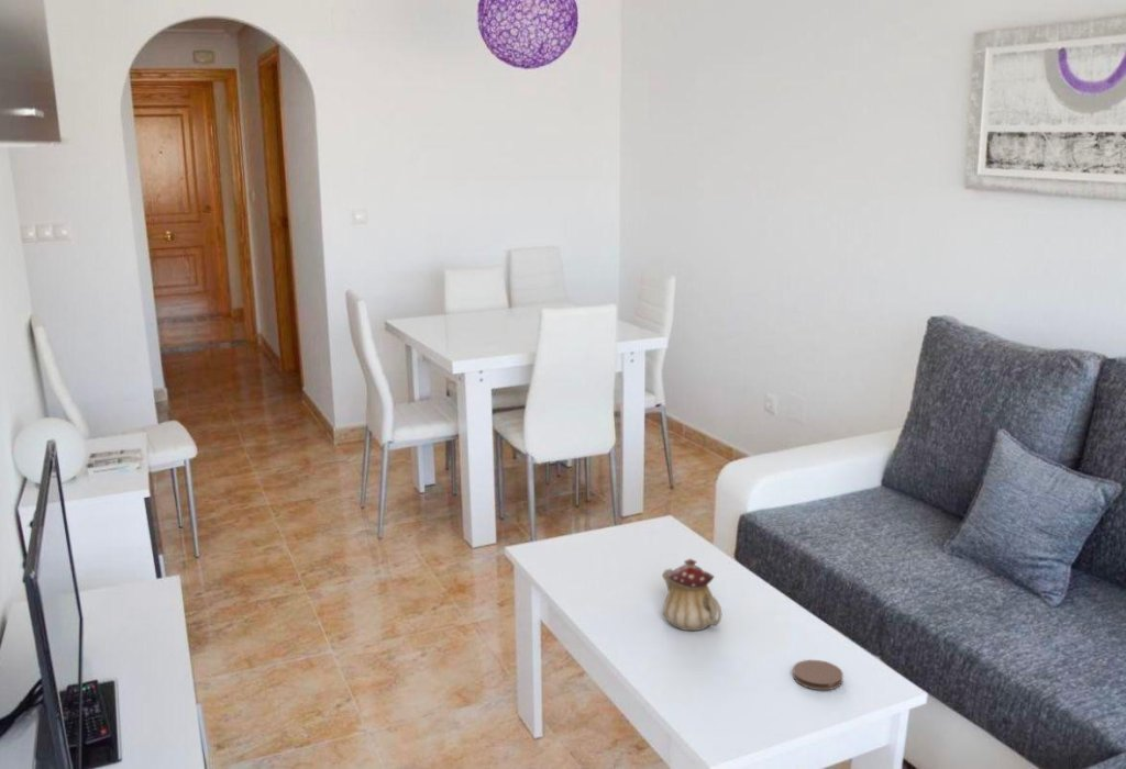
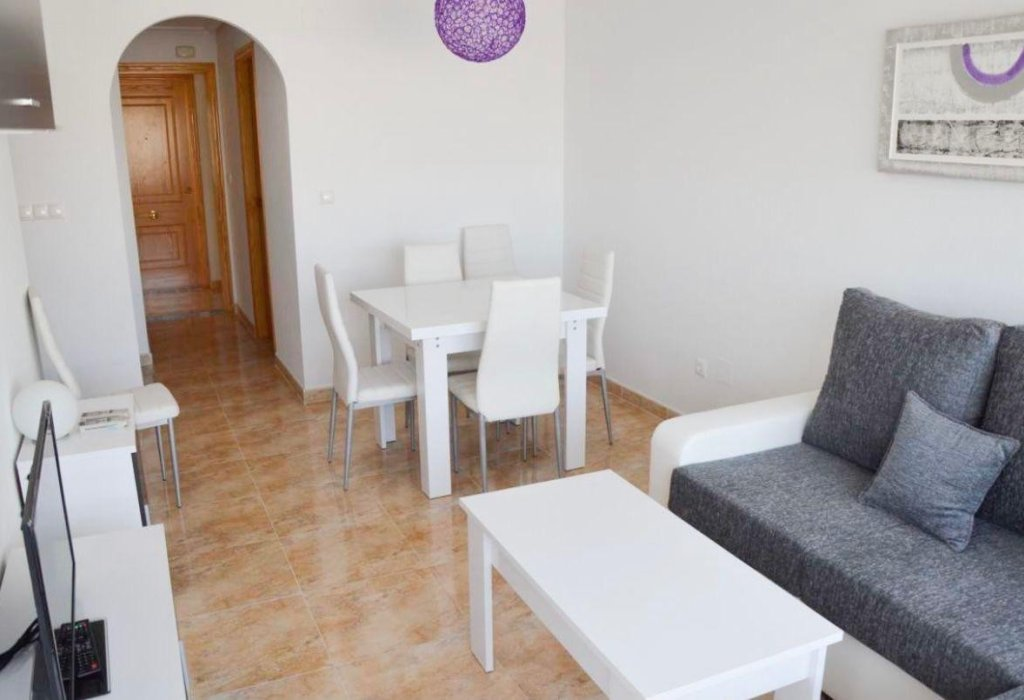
- teapot (692, 591)
- coaster (817, 675)
